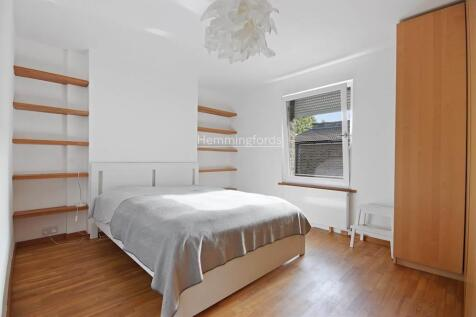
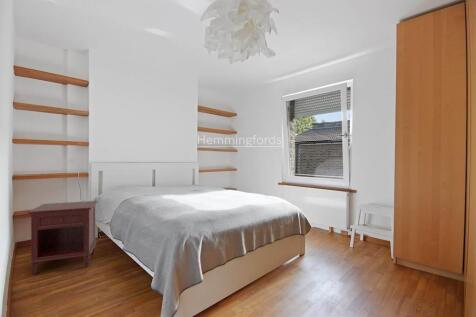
+ nightstand (66, 234)
